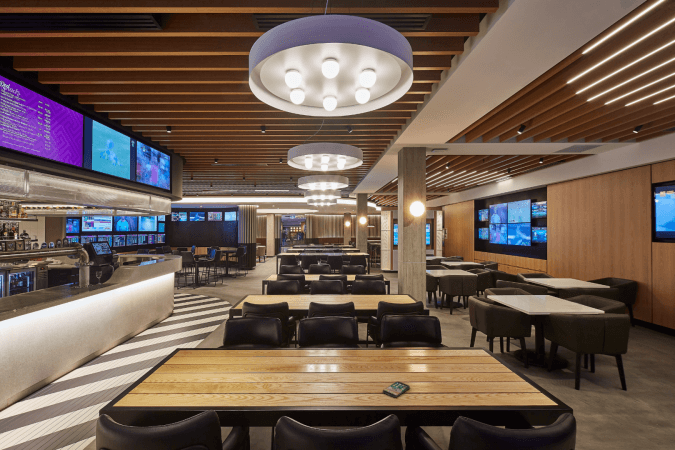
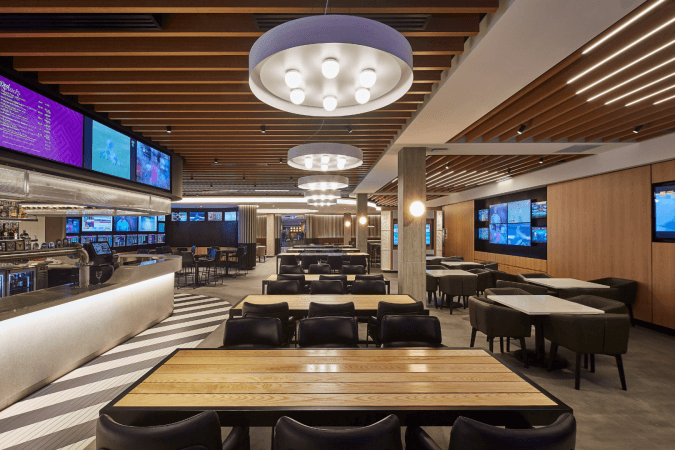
- smartphone (396, 389)
